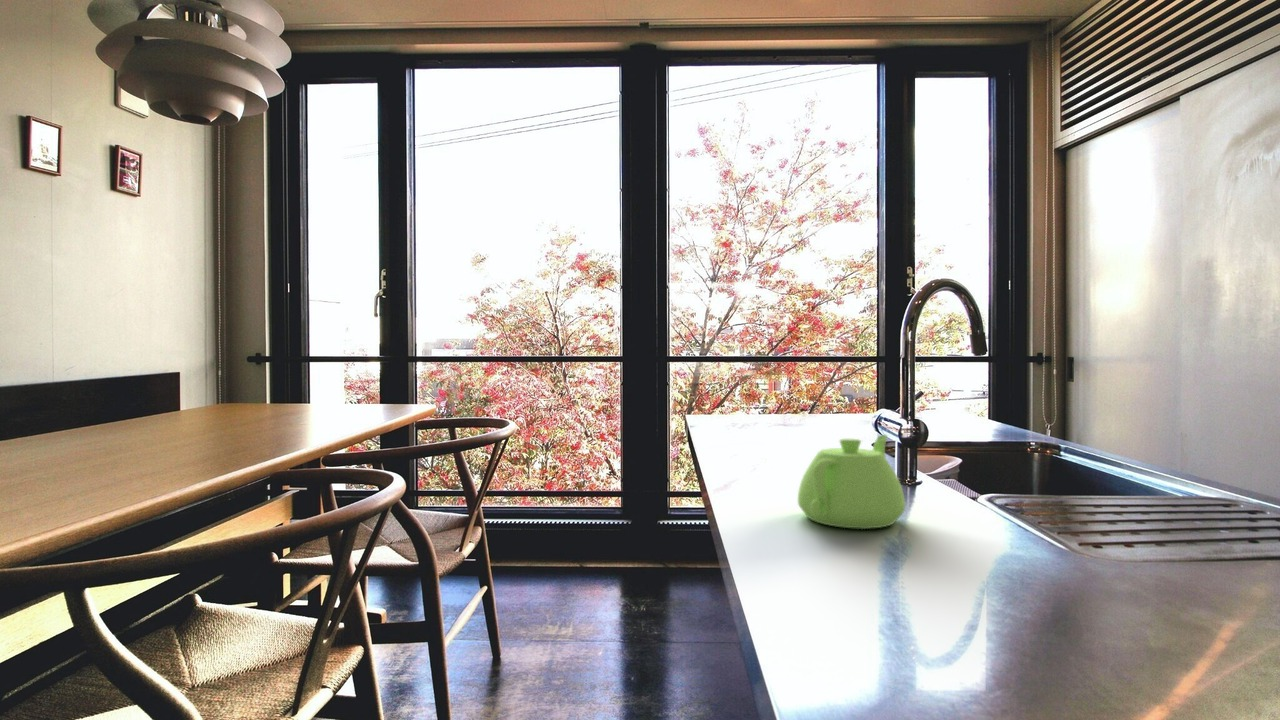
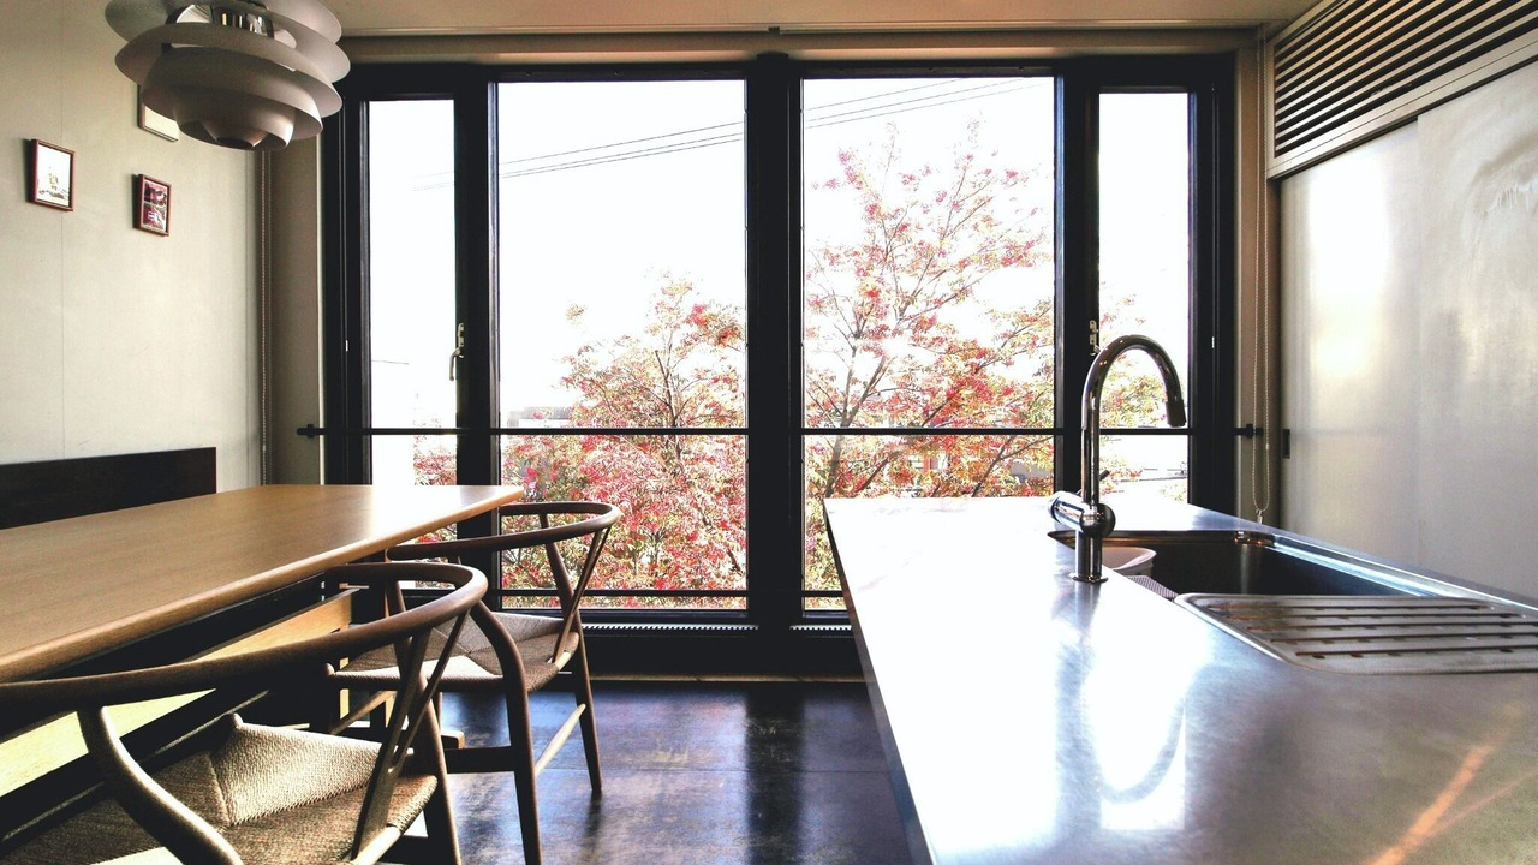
- teapot (853, 477)
